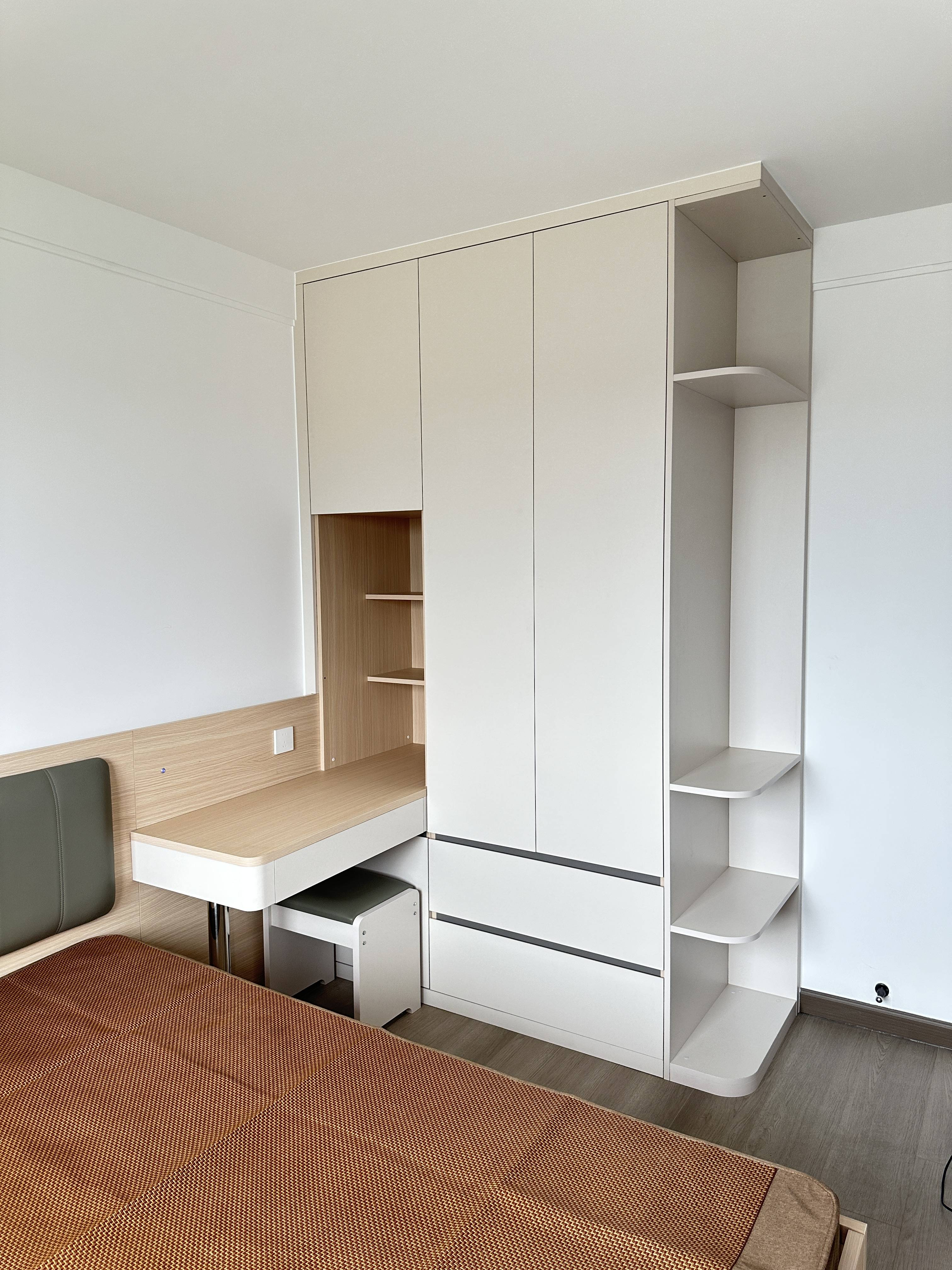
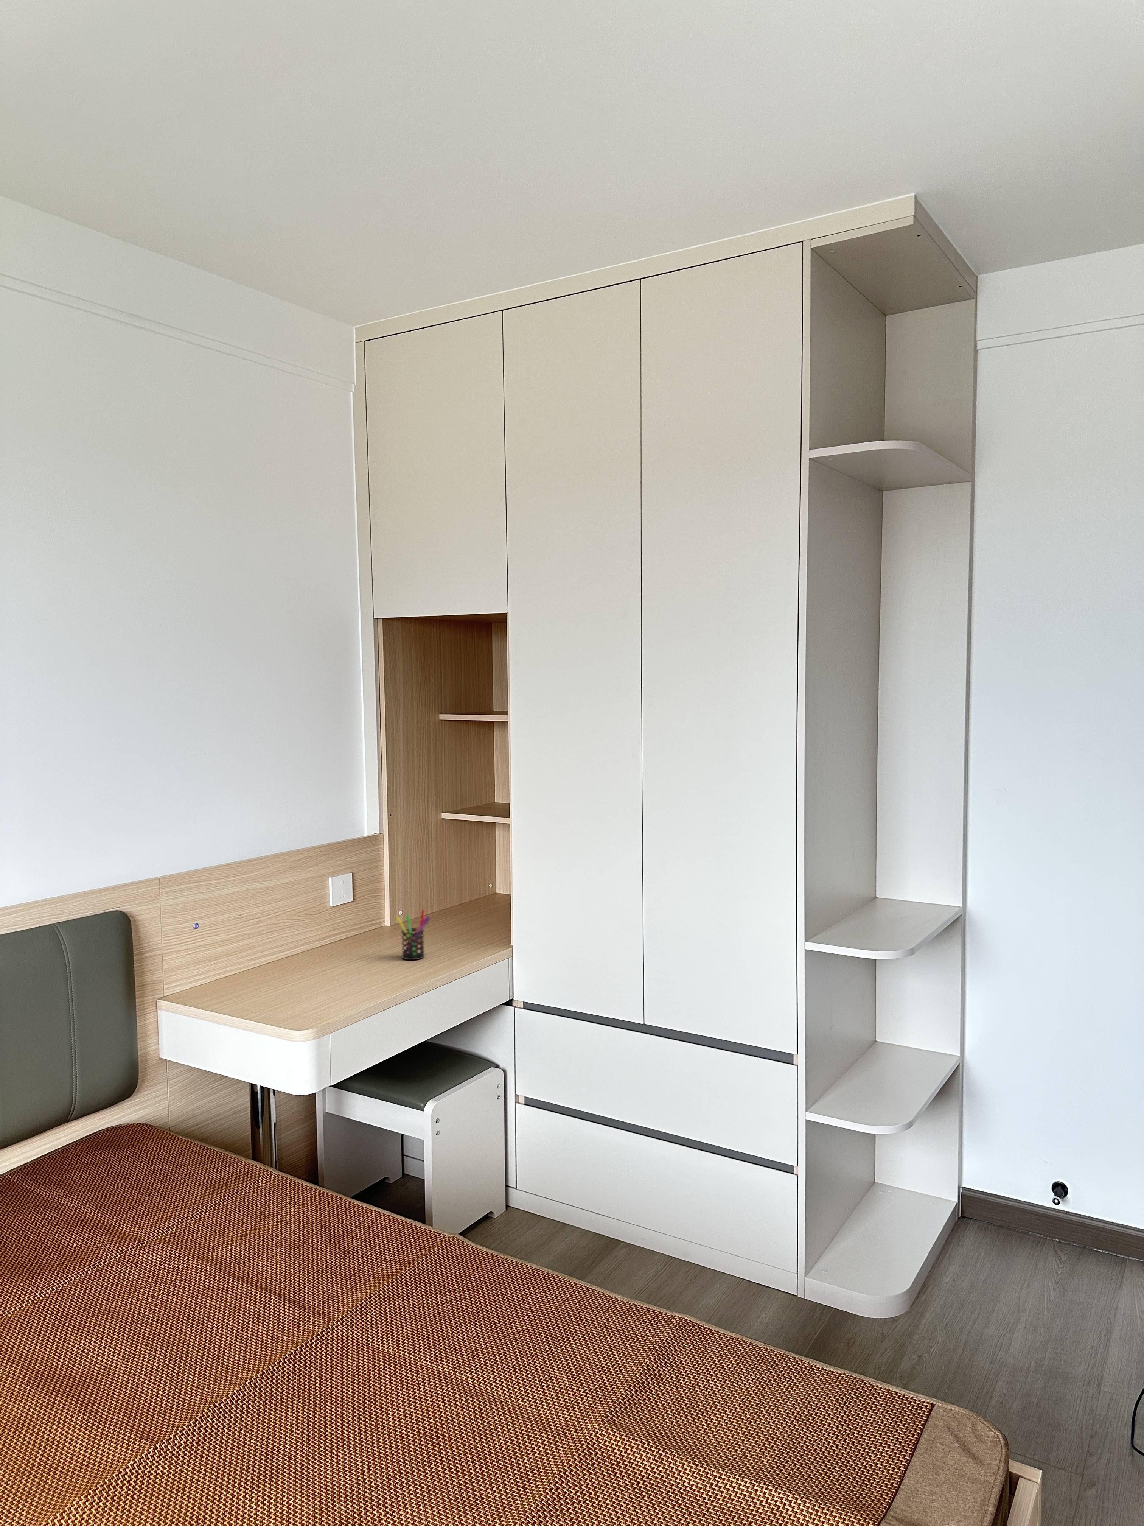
+ pen holder (413, 934)
